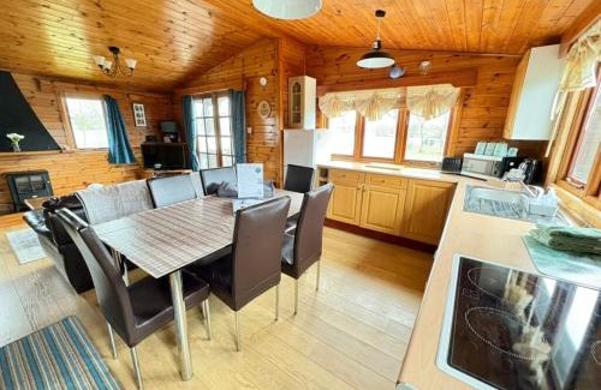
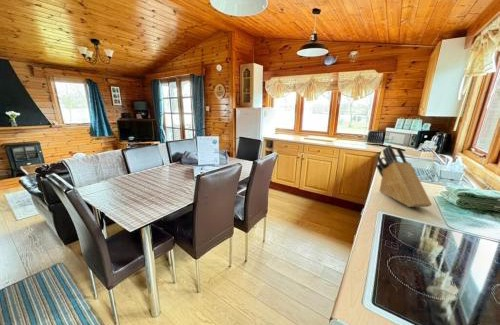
+ knife block (401, 173)
